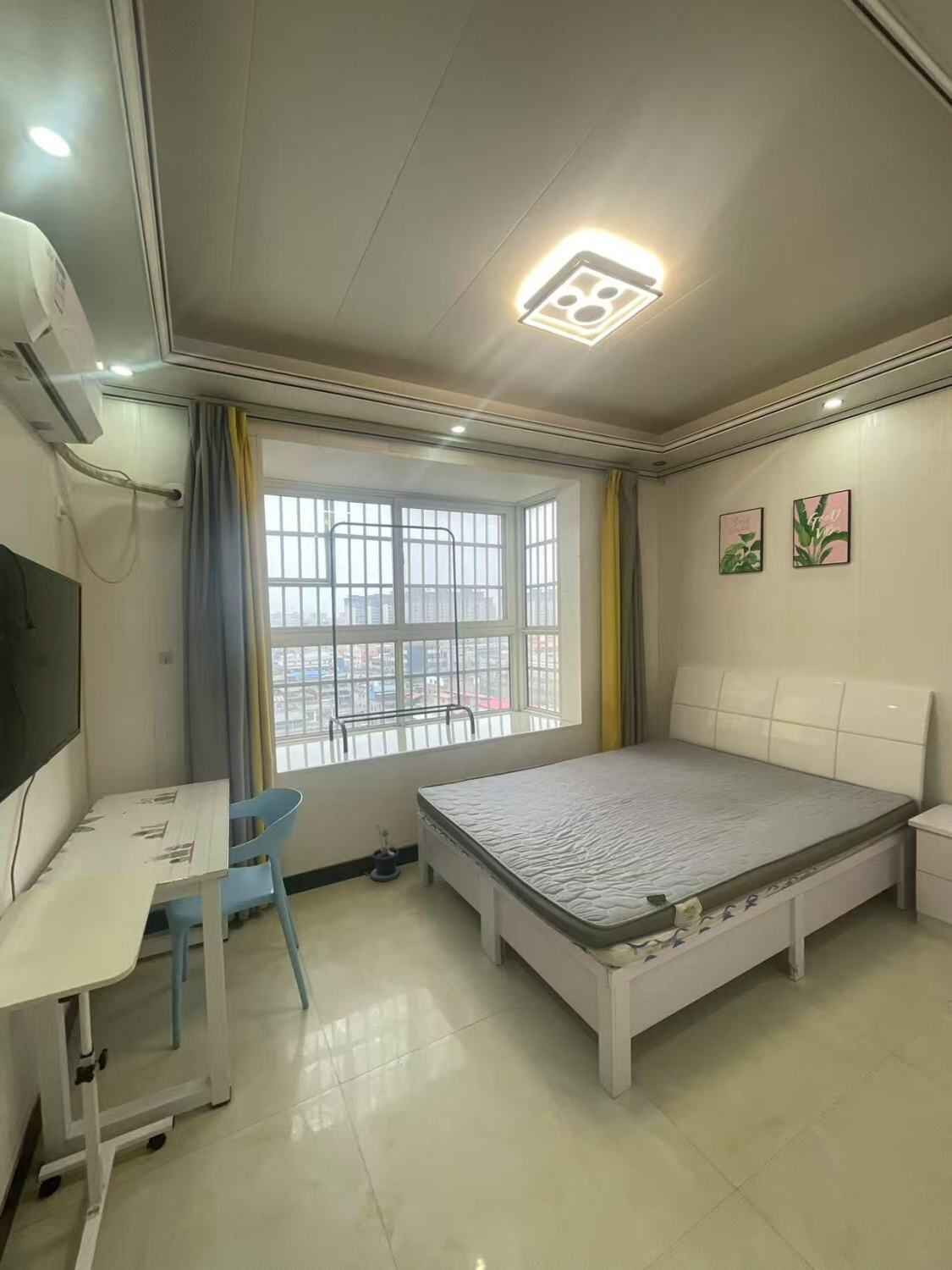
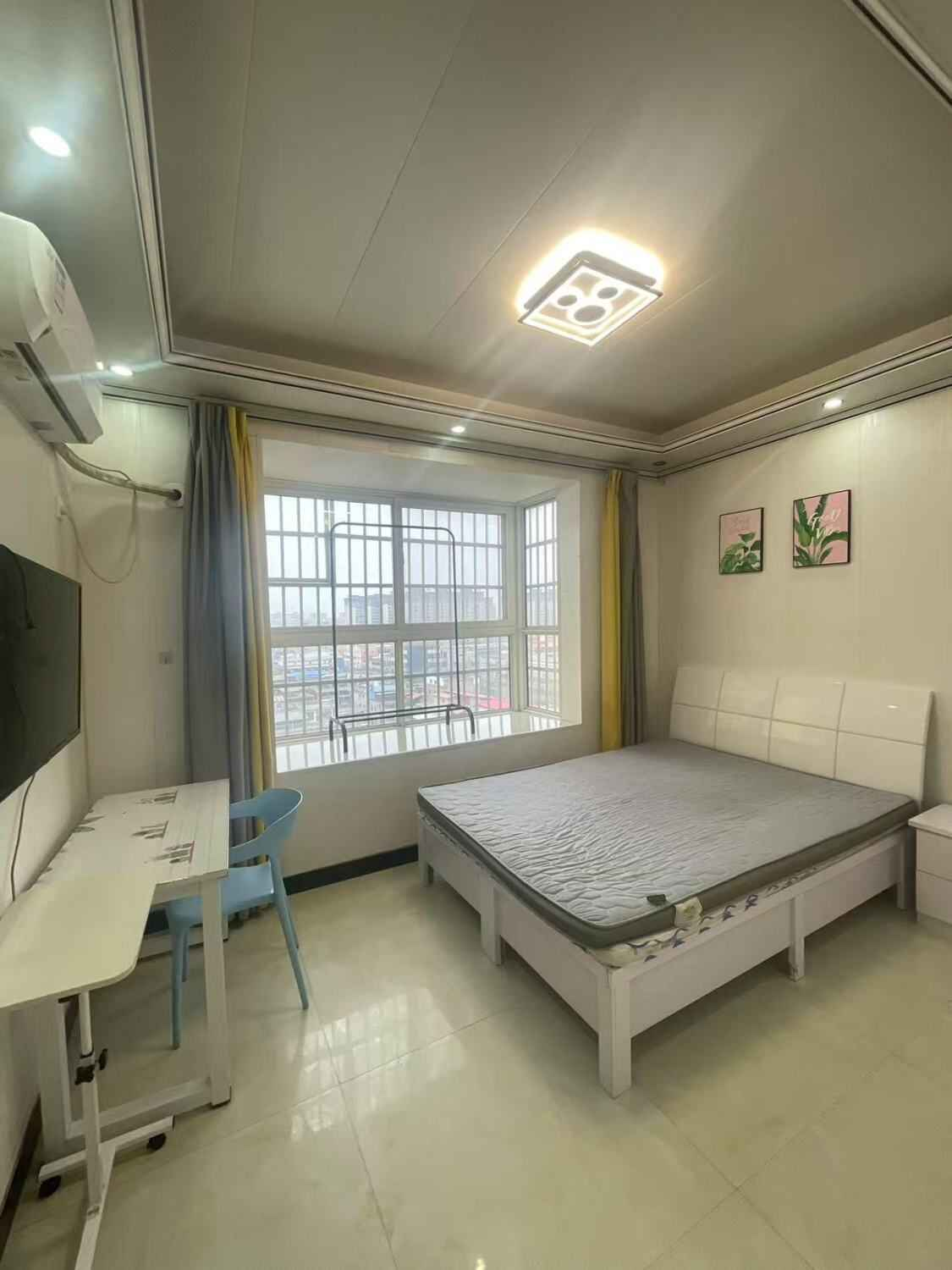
- potted plant (383, 848)
